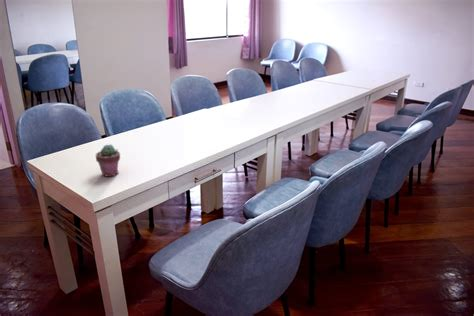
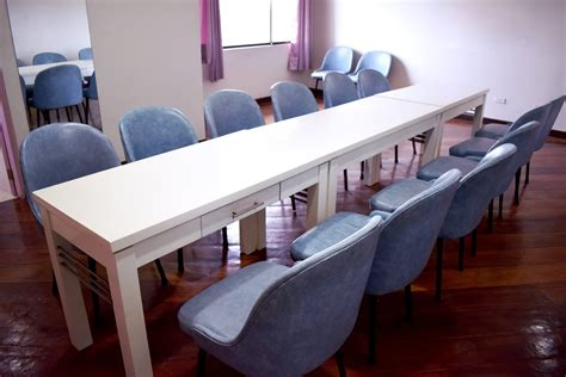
- potted succulent (108, 159)
